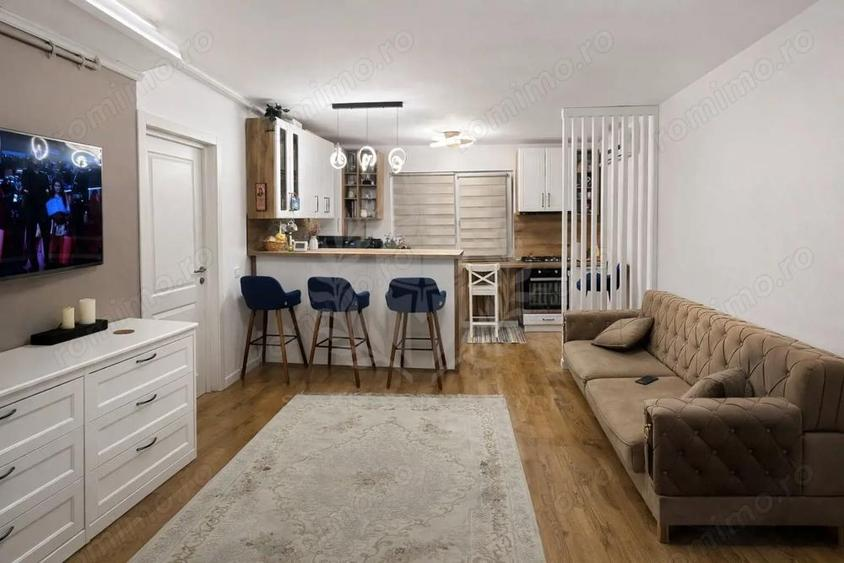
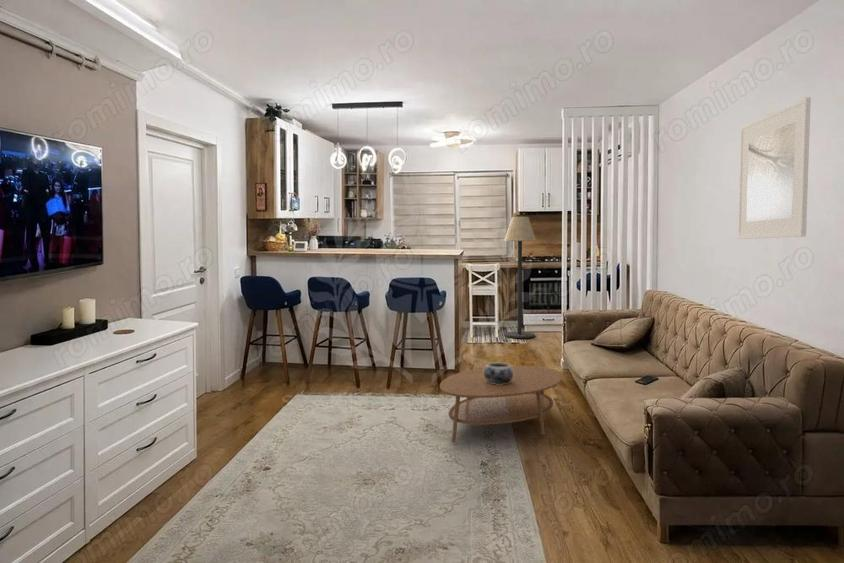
+ coffee table (502, 401)
+ decorative bowl (498, 373)
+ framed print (769, 176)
+ floor lamp (519, 276)
